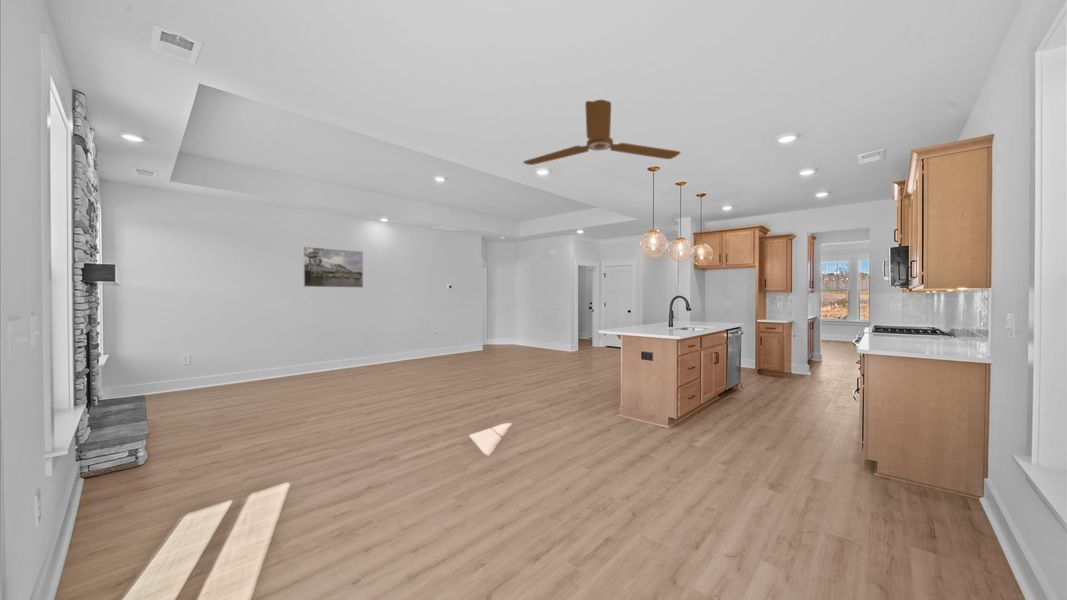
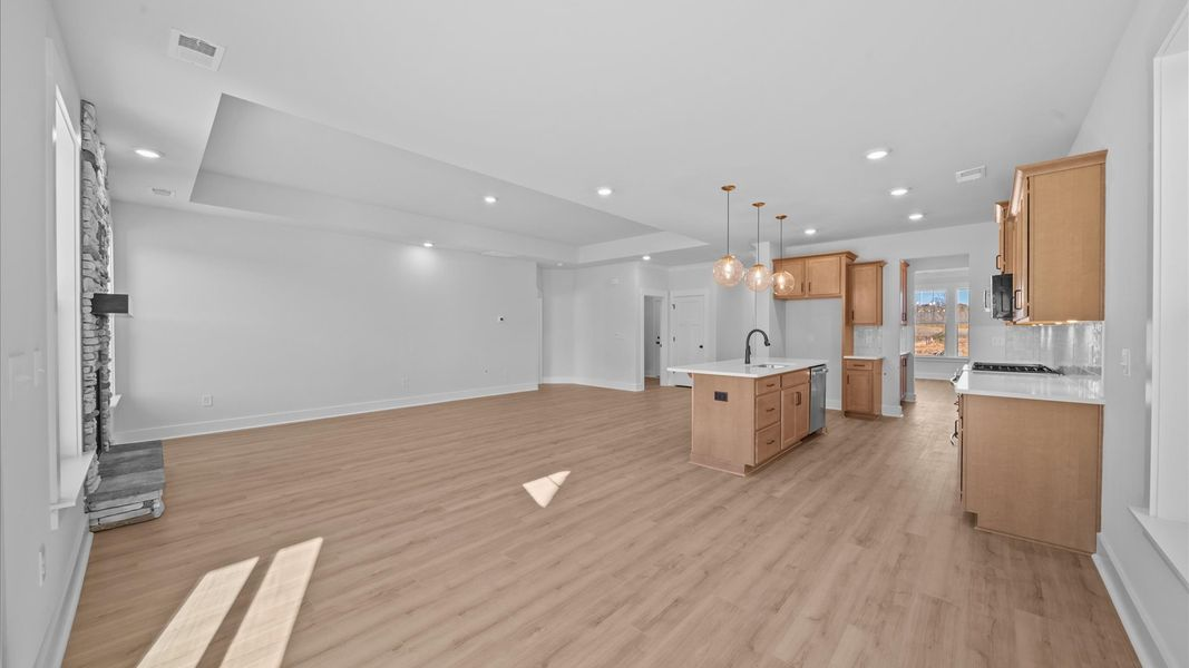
- ceiling fan (599, 117)
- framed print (334, 268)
